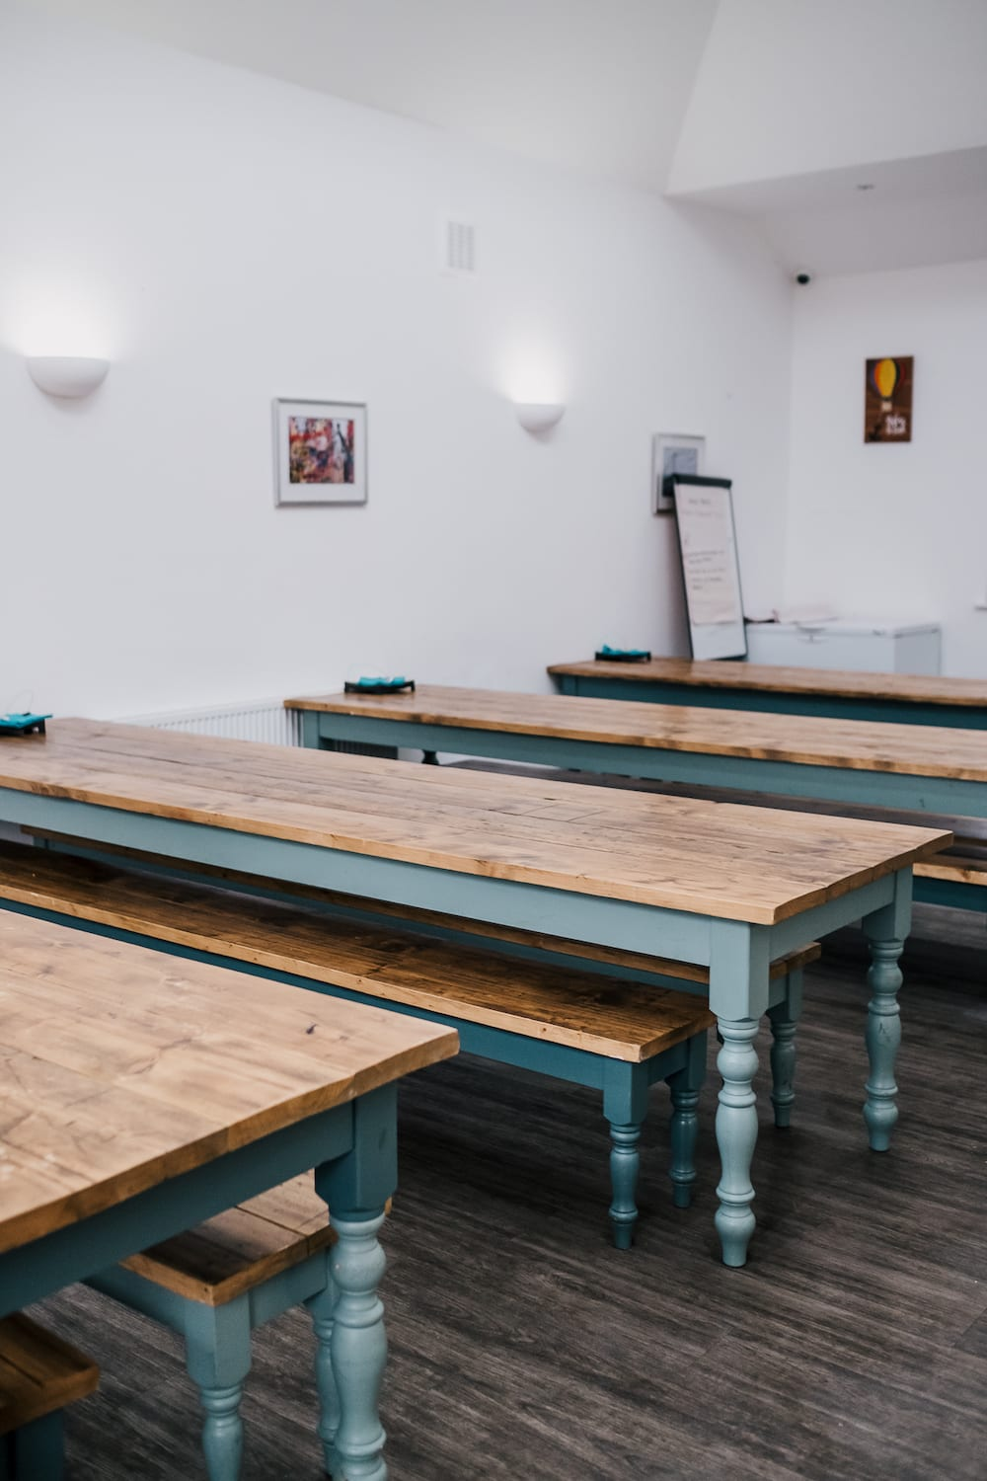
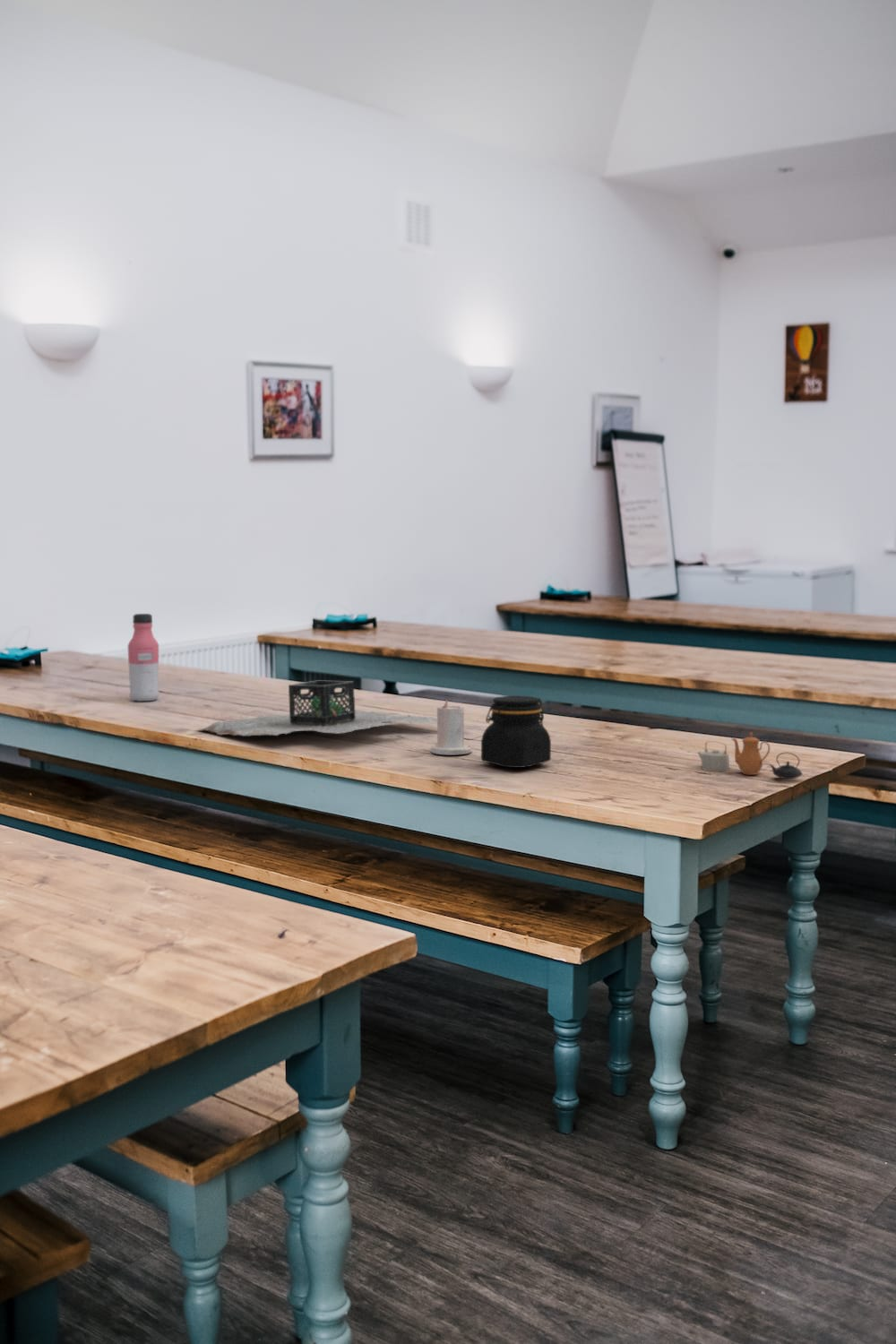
+ plant (320, 705)
+ candle (451, 726)
+ water bottle (143, 657)
+ teapot (748, 753)
+ jar (515, 731)
